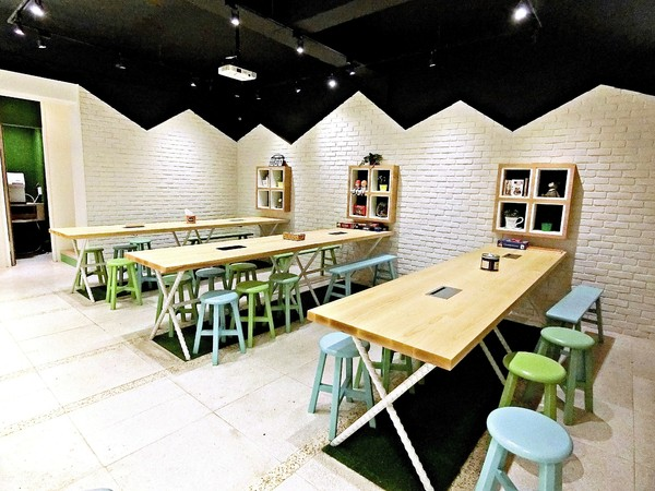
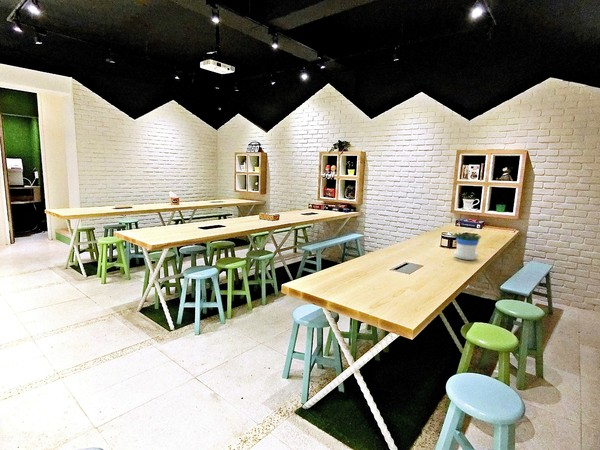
+ flowerpot (466, 246)
